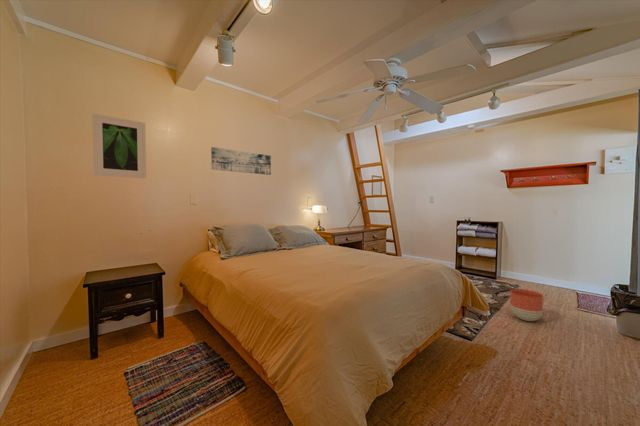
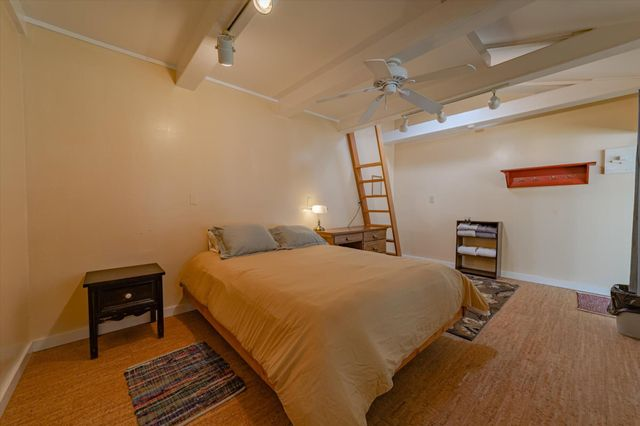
- planter (525, 306)
- wall art (243, 162)
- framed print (120, 147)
